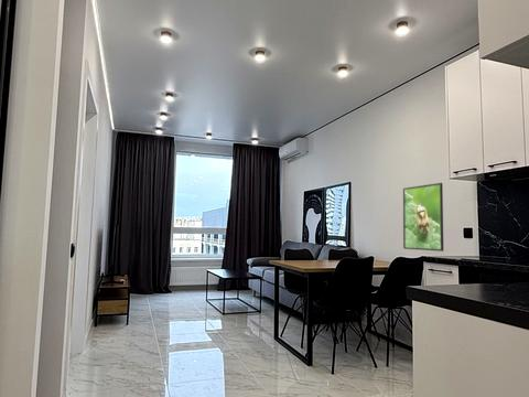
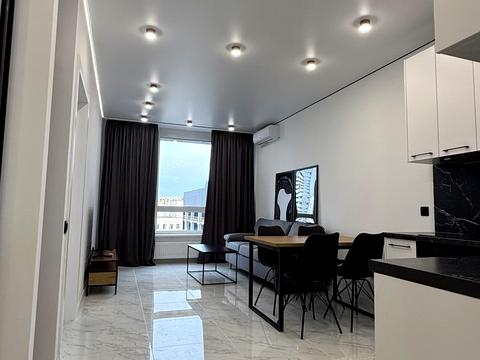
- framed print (421, 217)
